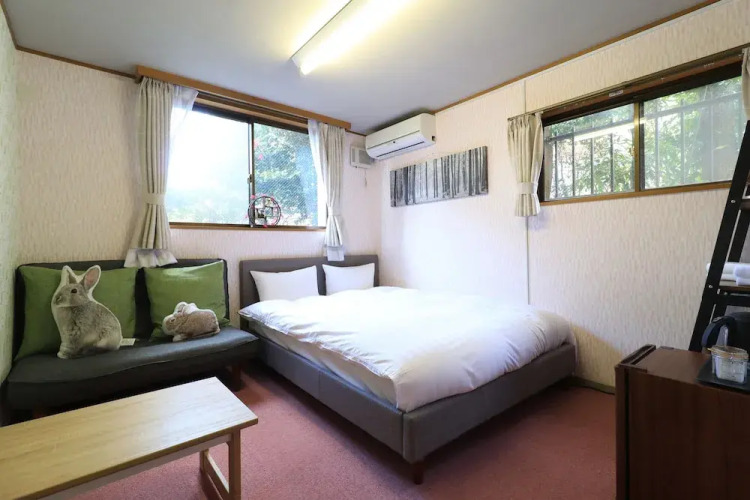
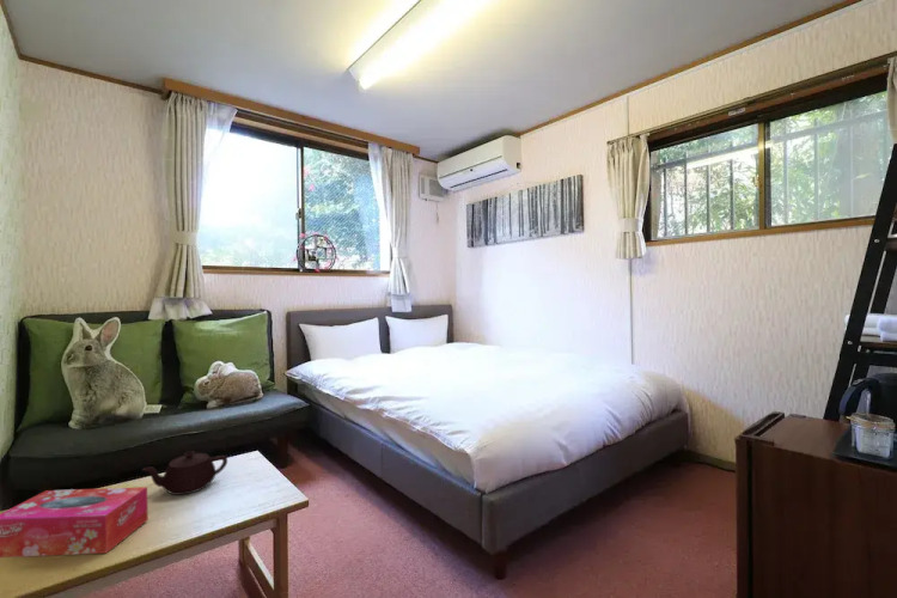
+ teapot (187, 470)
+ tissue box (74, 519)
